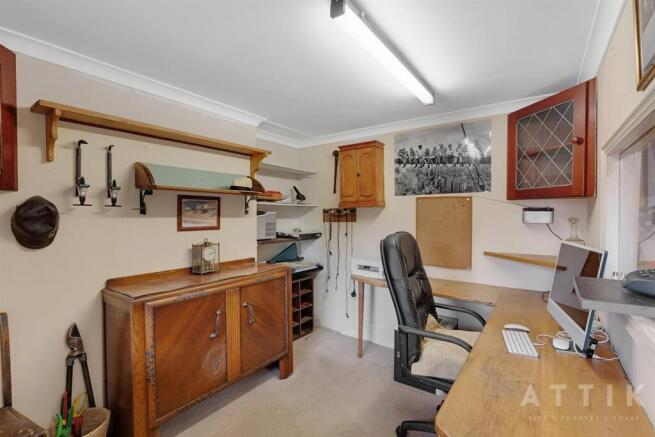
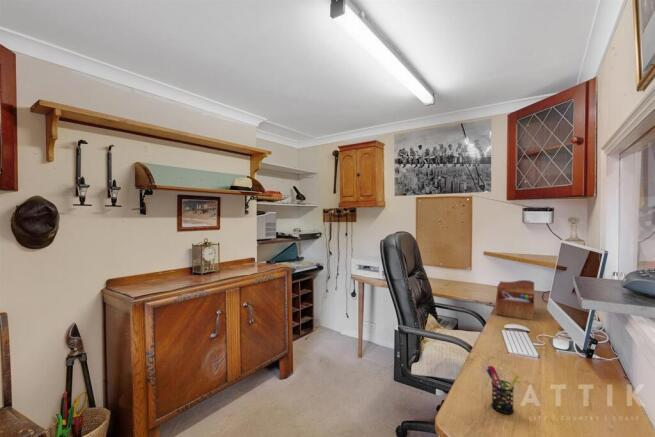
+ pen holder (501, 388)
+ sewing box (514, 298)
